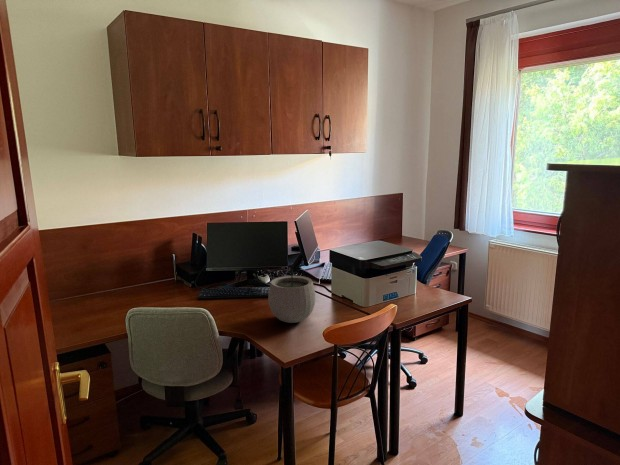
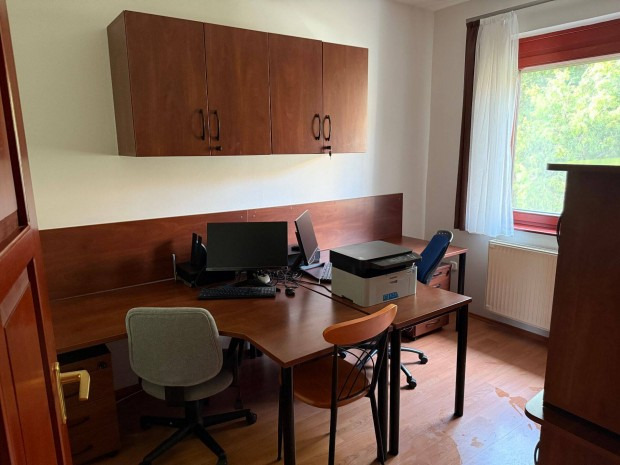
- plant pot (291, 292)
